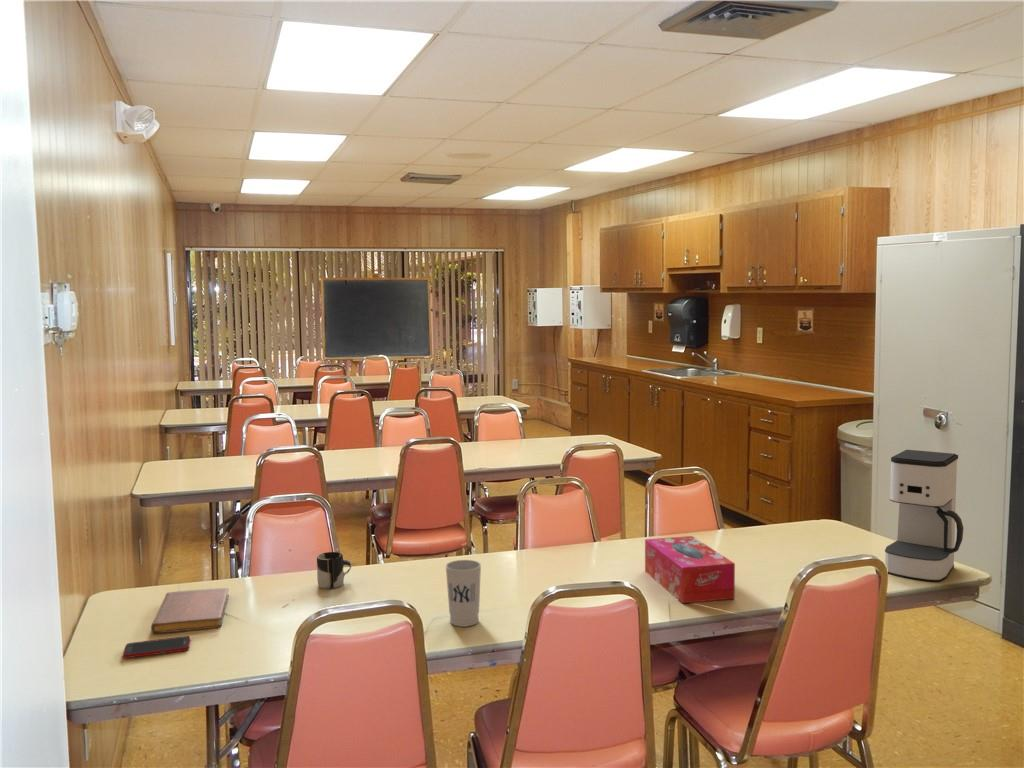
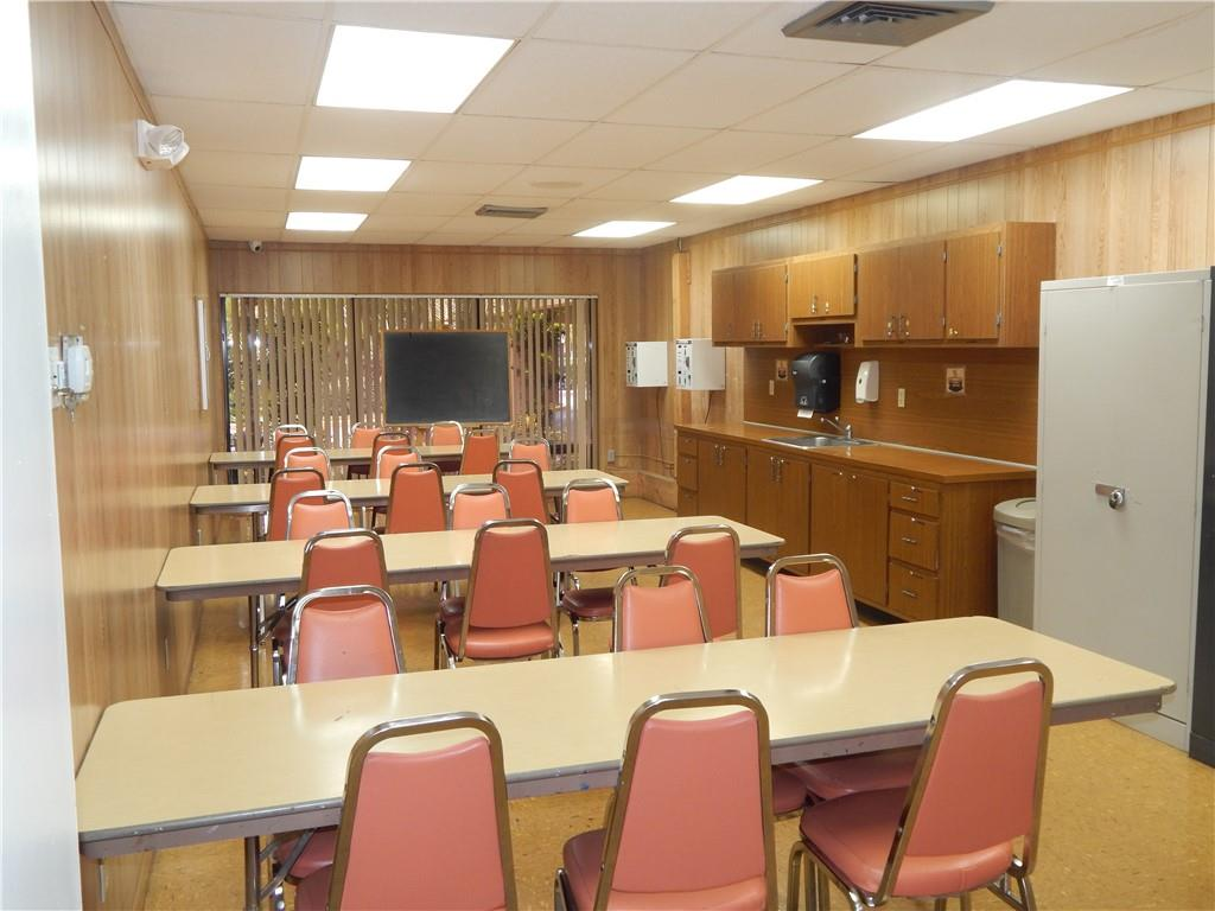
- notebook (192, 609)
- cup (463, 593)
- cup (335, 570)
- coffee maker (926, 514)
- cell phone (157, 647)
- tissue box (687, 567)
